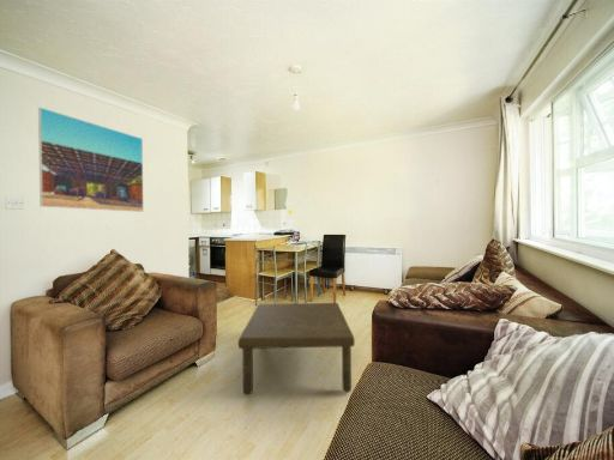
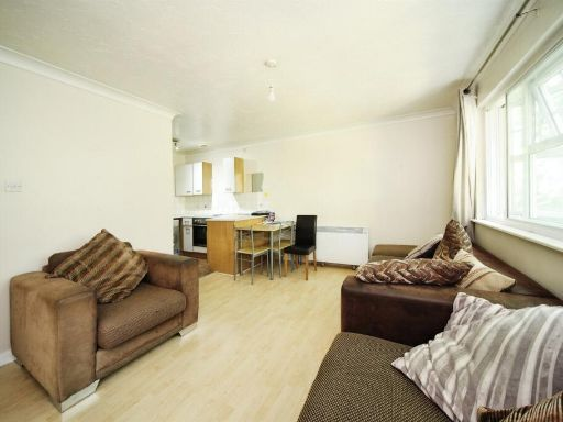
- coffee table (297, 340)
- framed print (98, 167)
